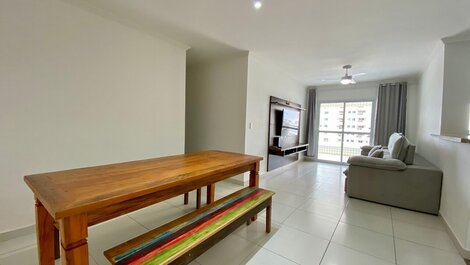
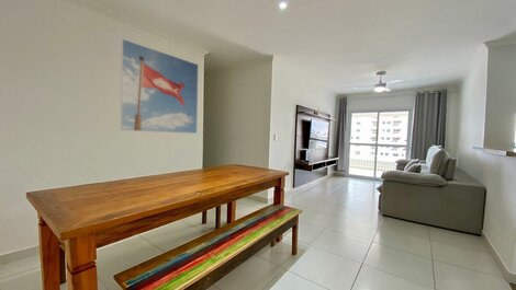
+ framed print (164, 93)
